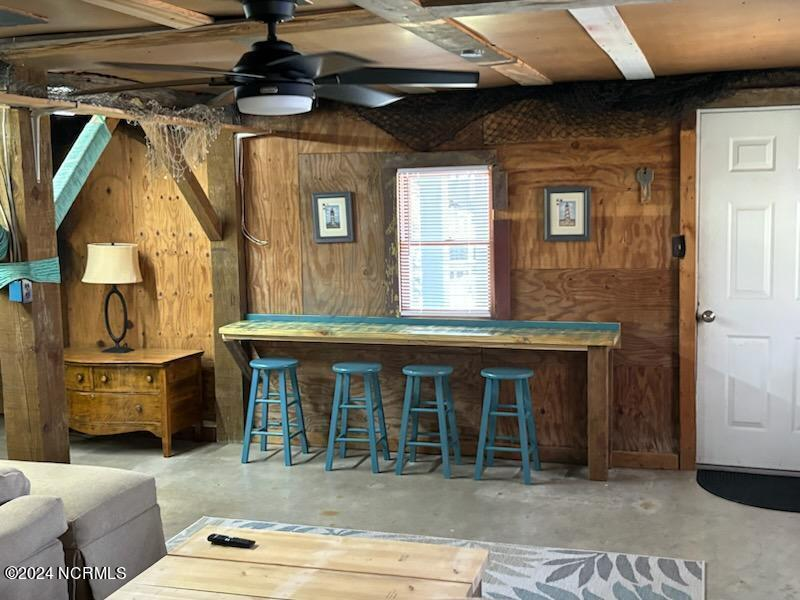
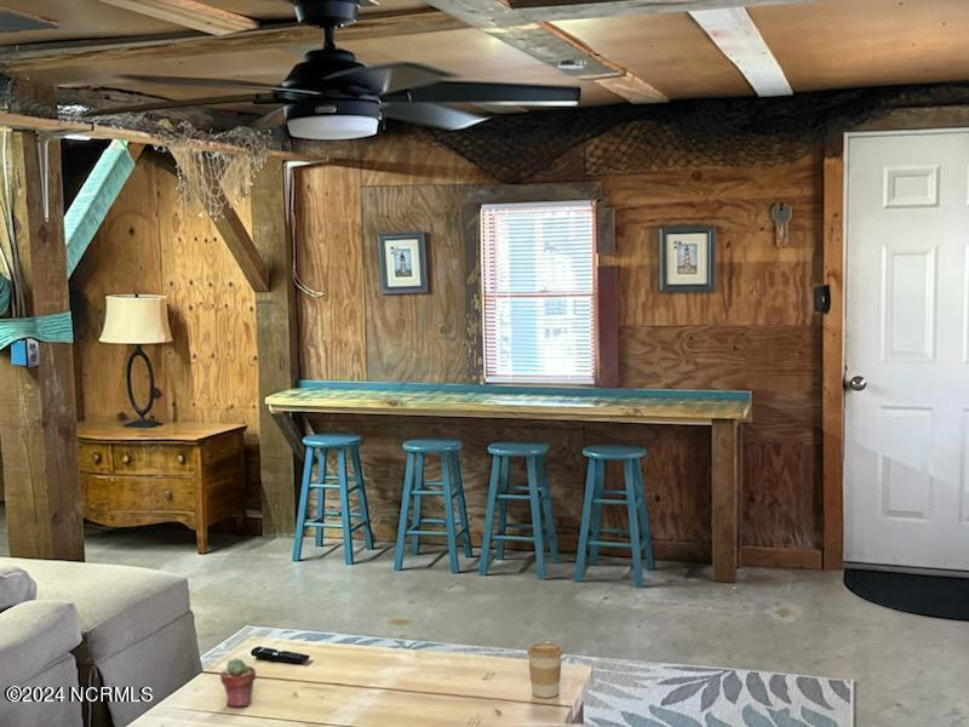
+ potted succulent (237, 680)
+ coffee cup (545, 668)
